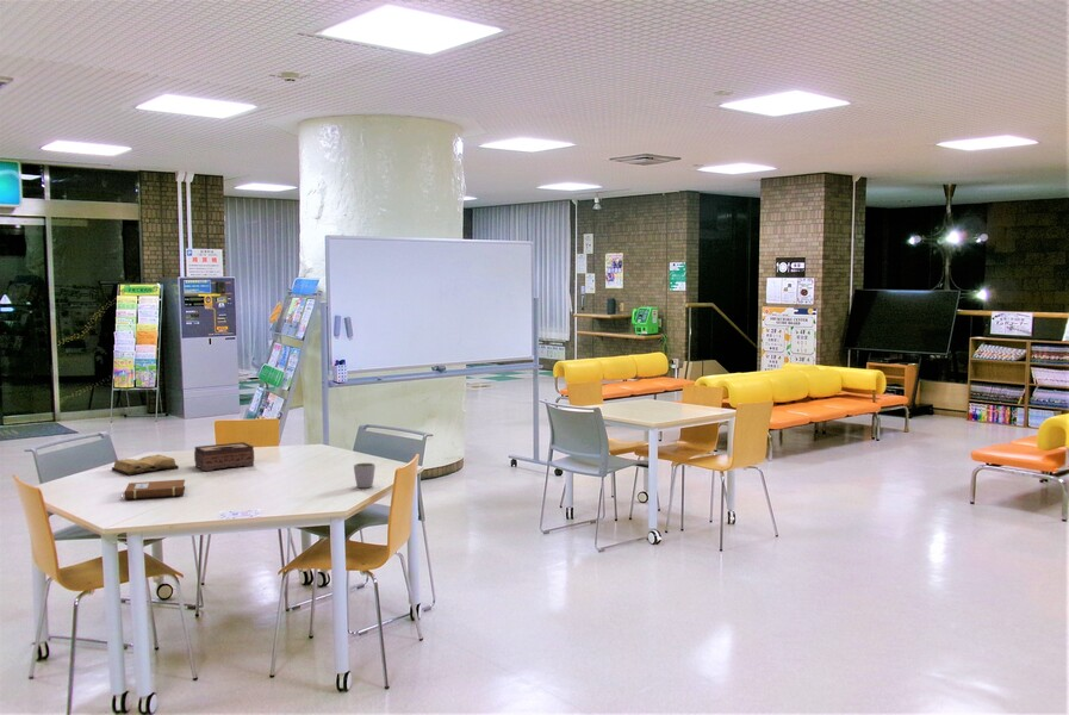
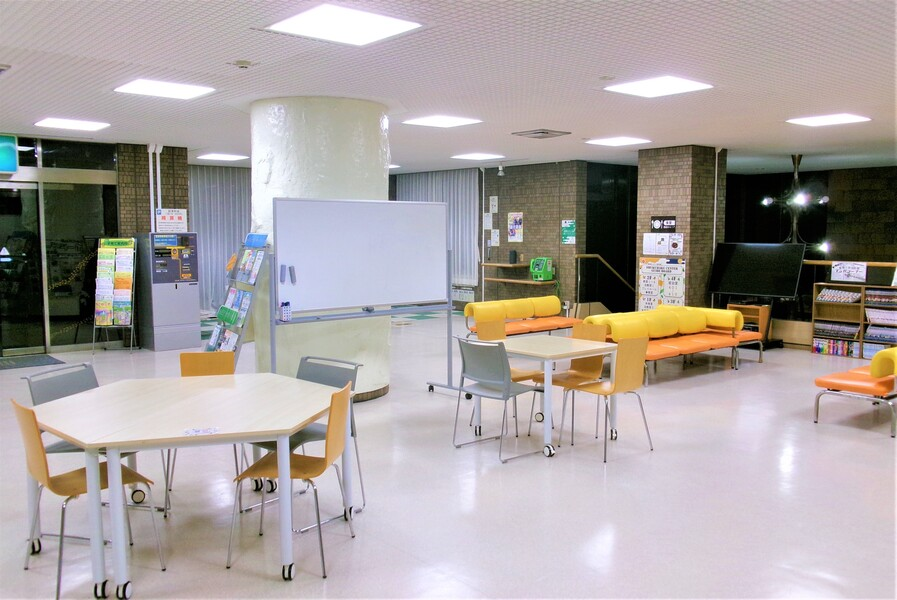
- tissue box (224, 455)
- notebook (154, 489)
- diary (145, 464)
- mug (366, 474)
